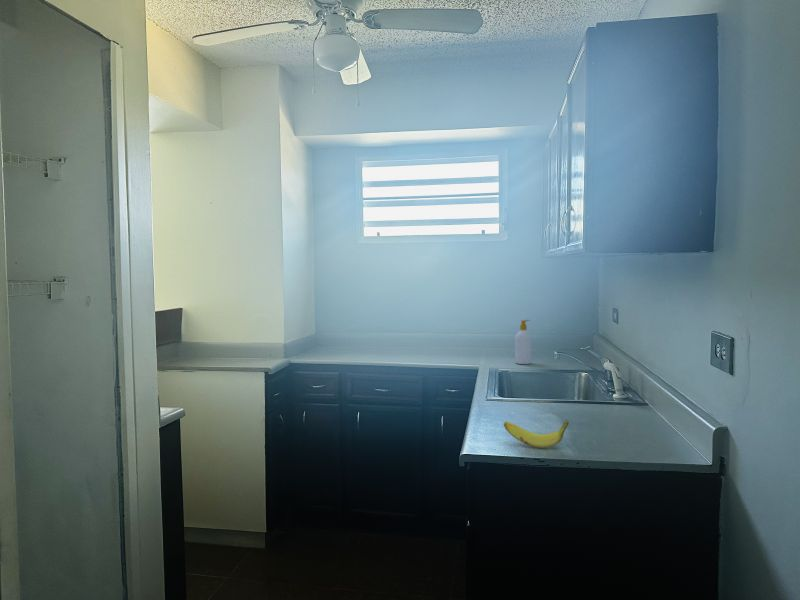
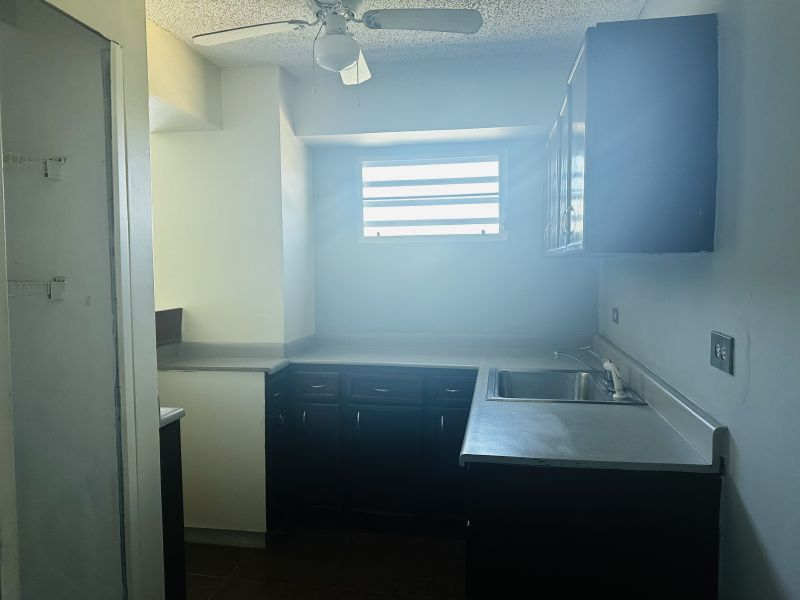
- banana (534, 433)
- soap bottle (523, 341)
